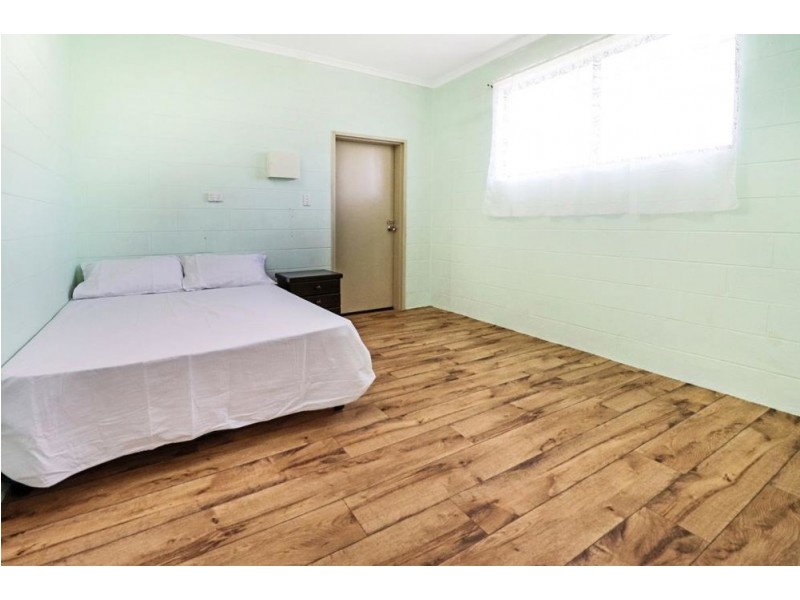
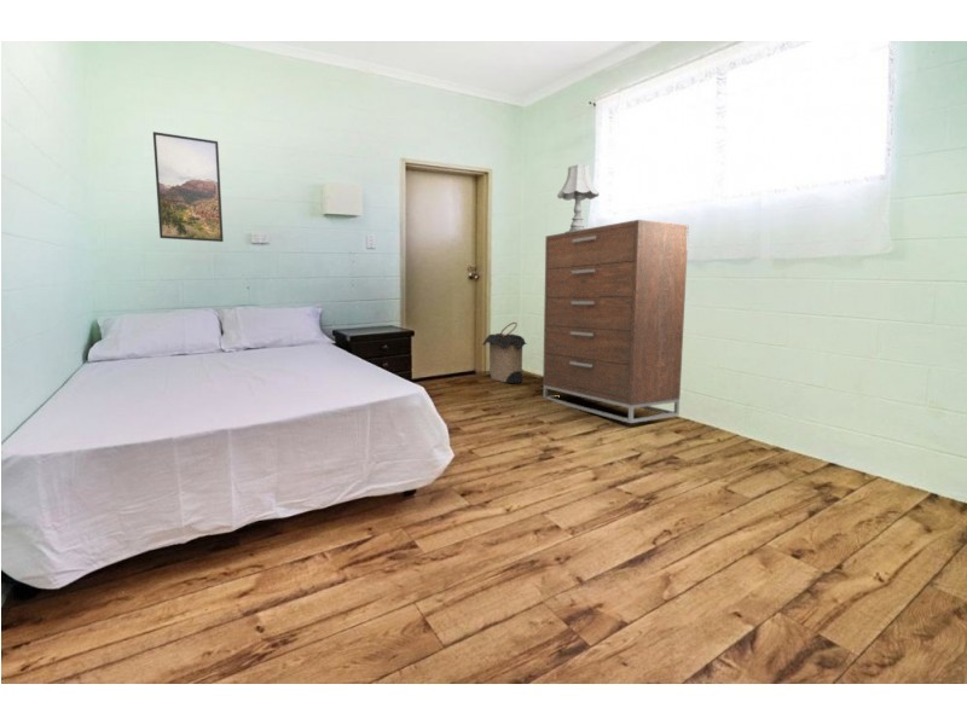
+ dresser (607, 320)
+ table lamp (578, 201)
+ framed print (189, 188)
+ laundry hamper (503, 350)
